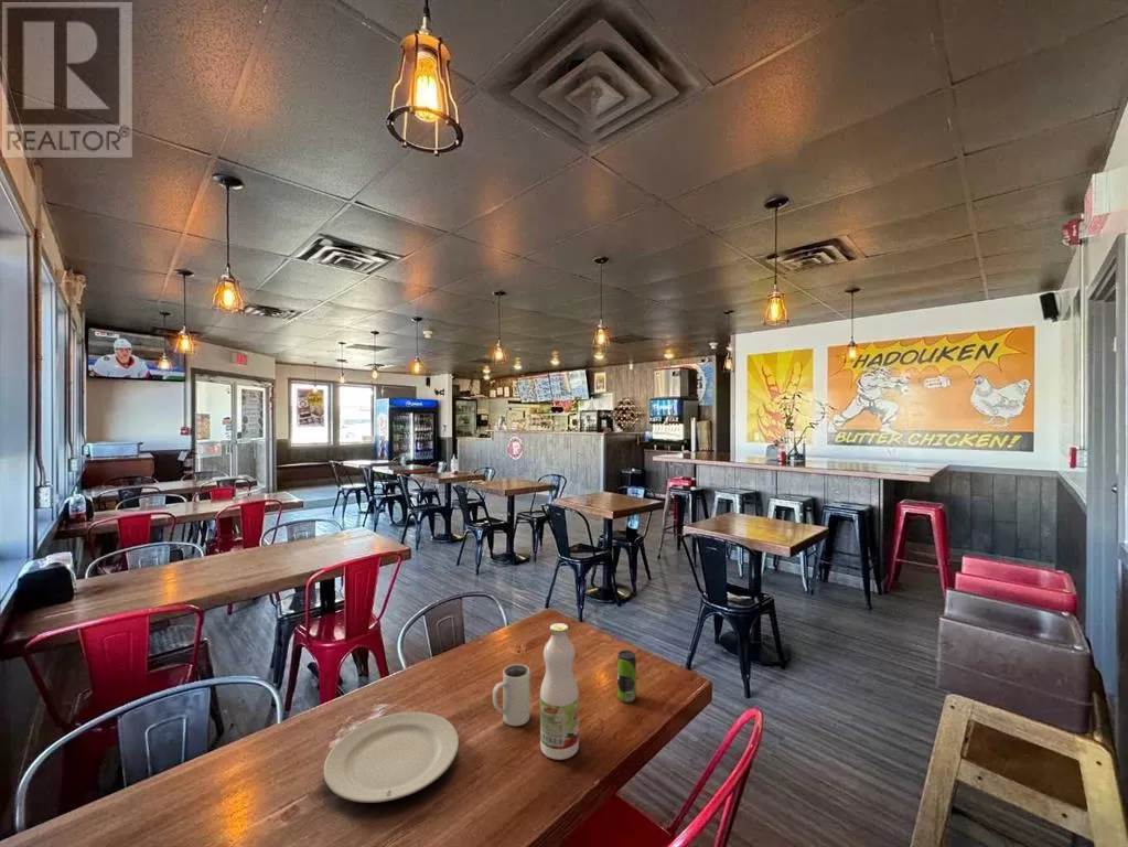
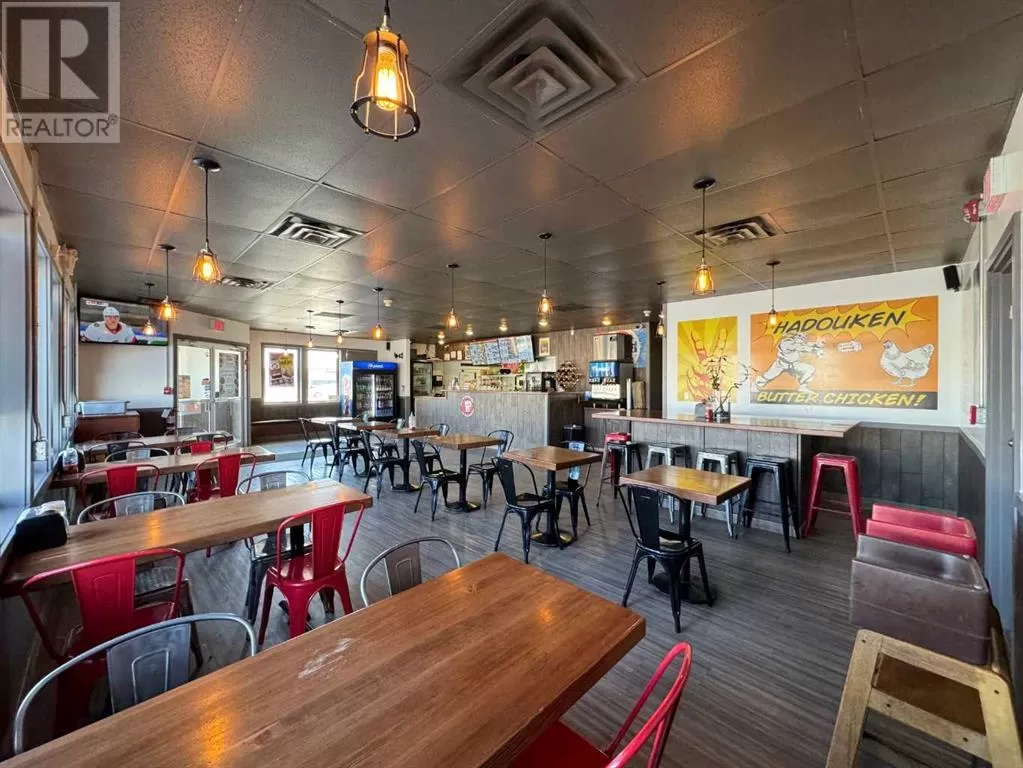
- juice bottle (559, 686)
- chinaware (394, 755)
- beverage can (626, 676)
- mug (511, 696)
